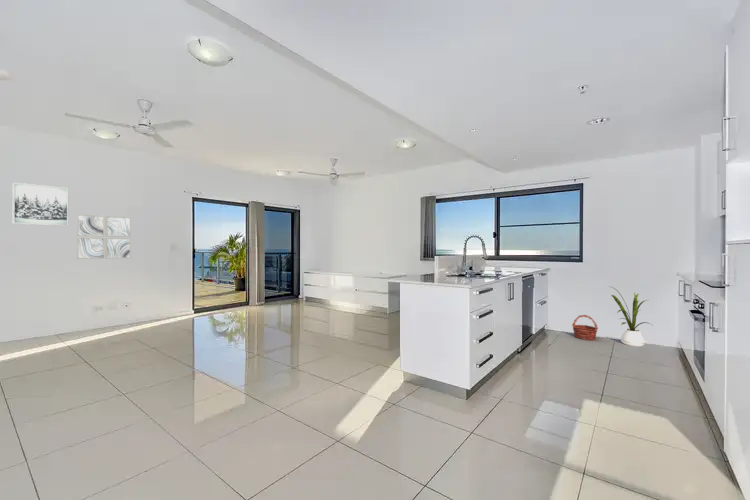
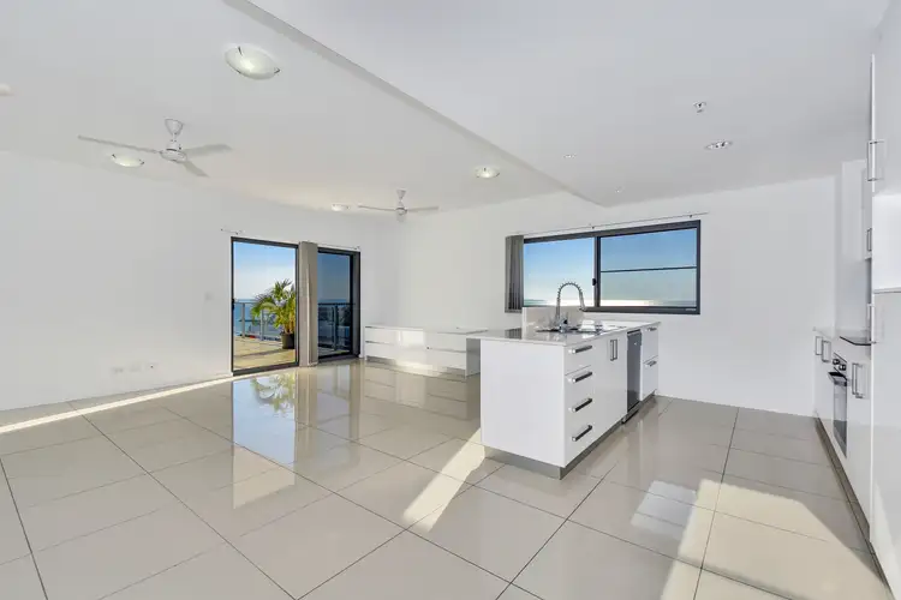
- basket (584, 326)
- house plant (629, 314)
- wall art (104, 236)
- wall art (41, 205)
